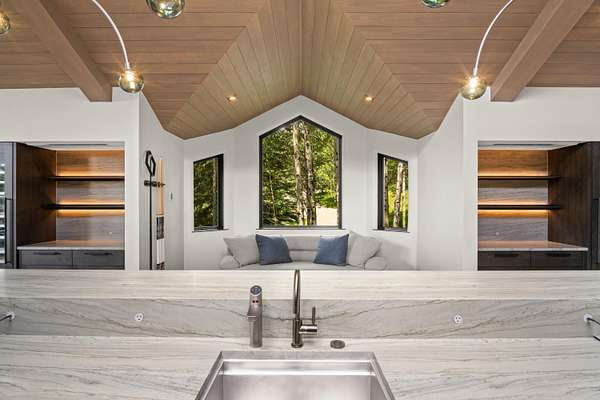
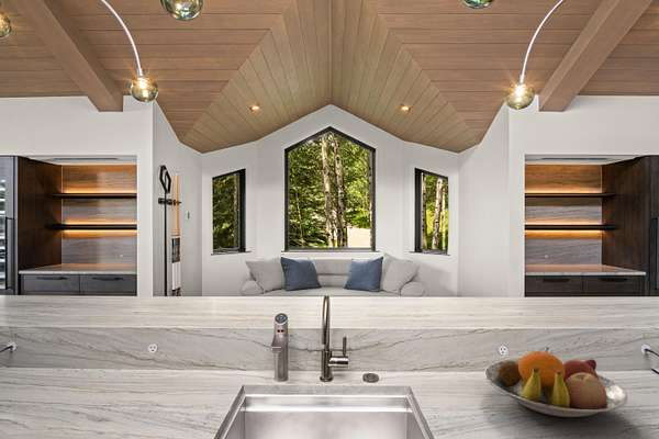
+ fruit bowl (550, 376)
